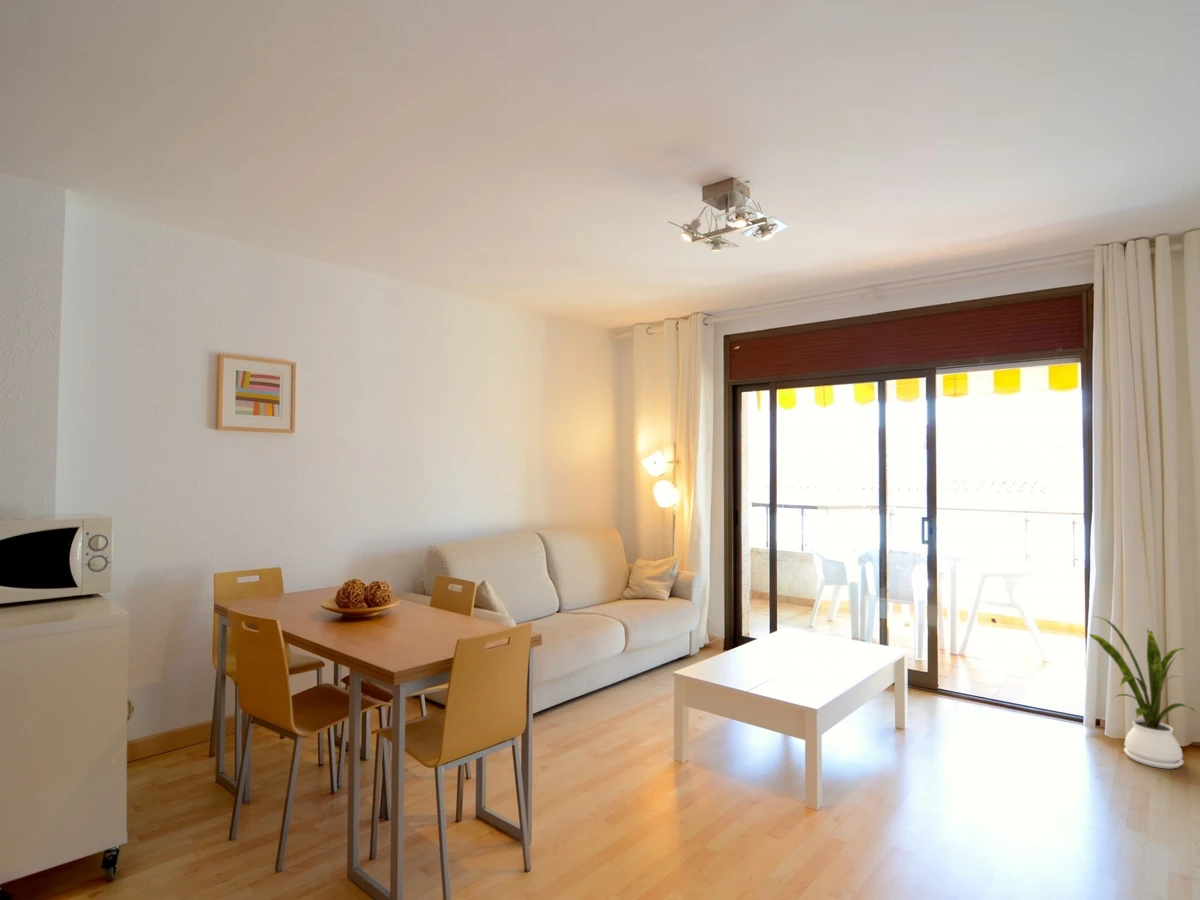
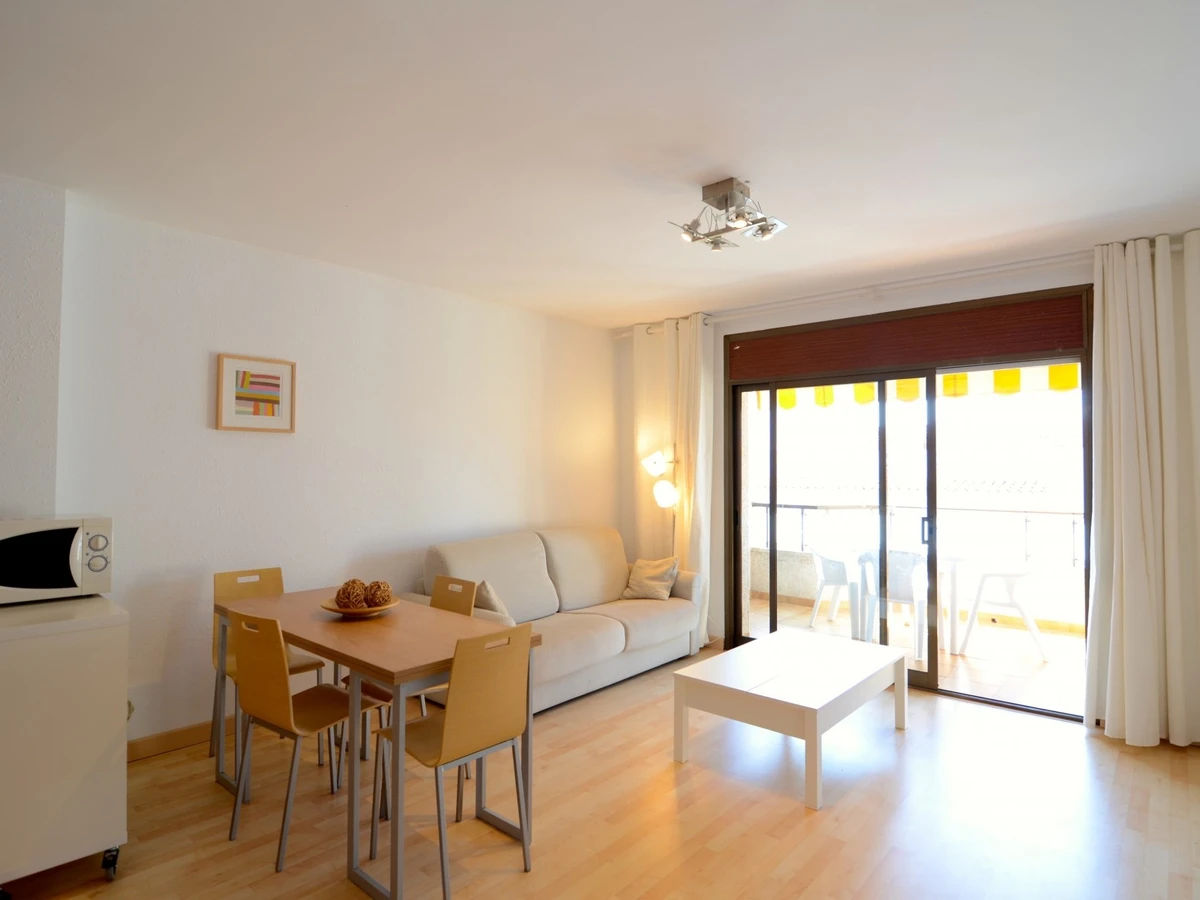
- house plant (1144, 688)
